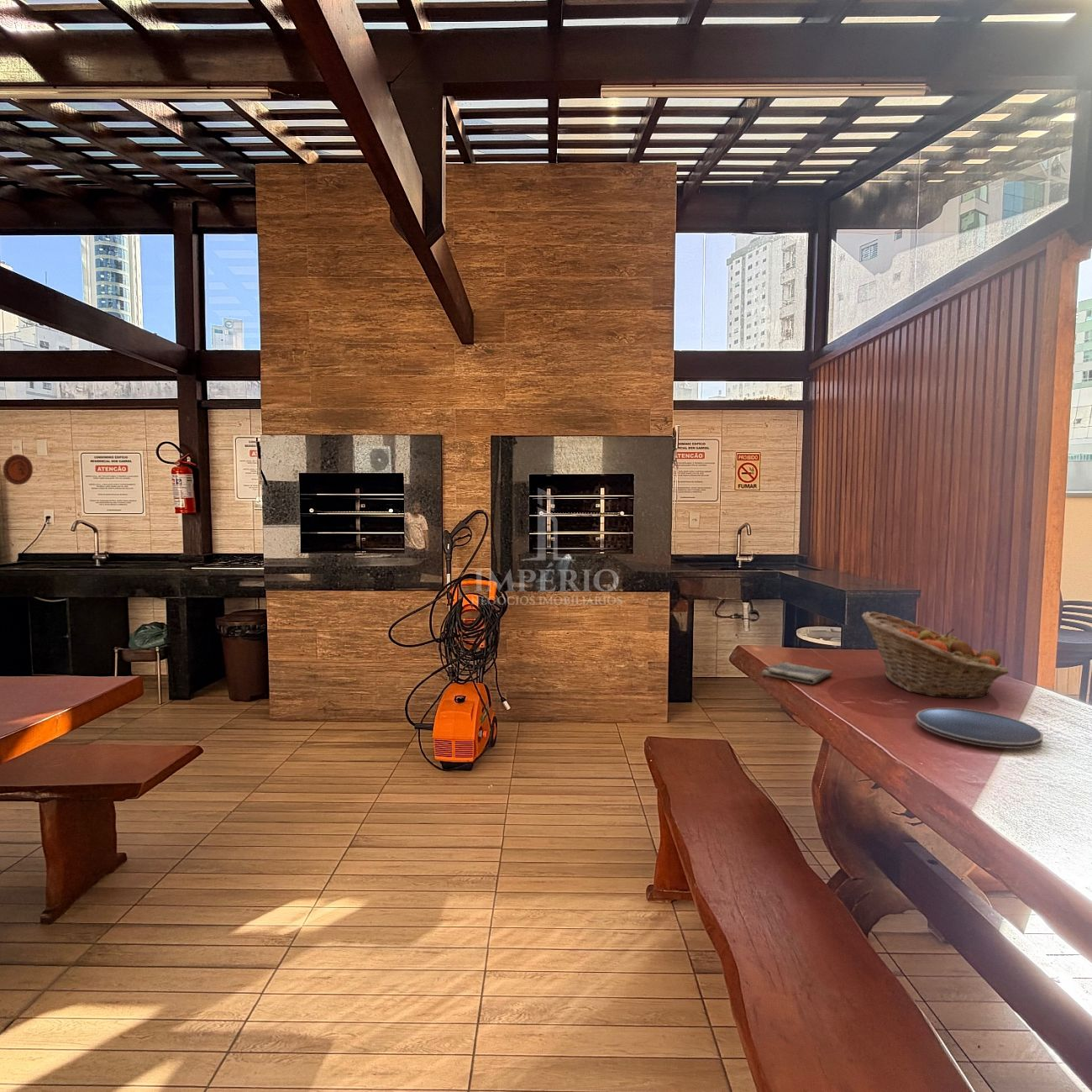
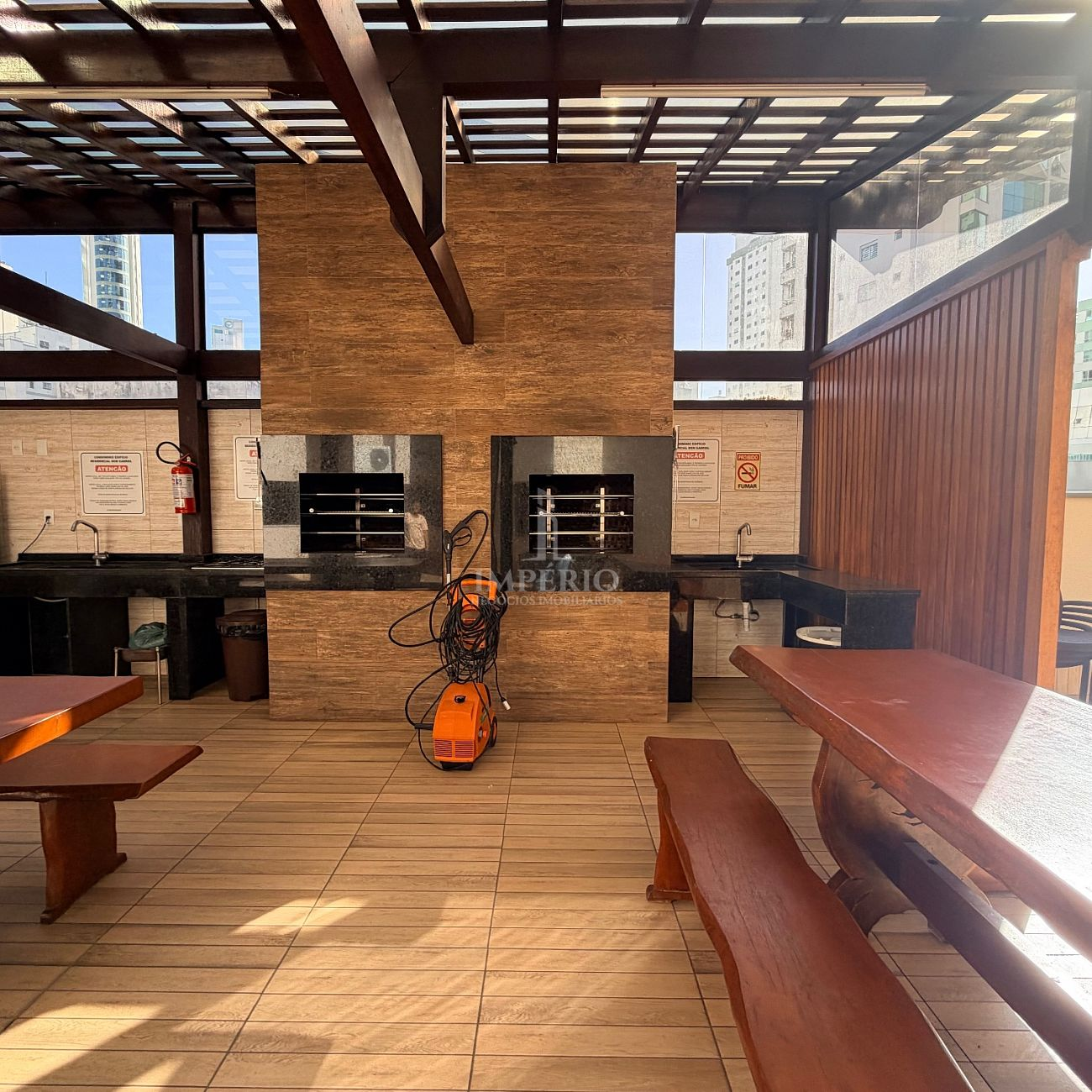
- plate (976, 728)
- dish towel (796, 670)
- fruit basket (929, 651)
- decorative plate (18, 470)
